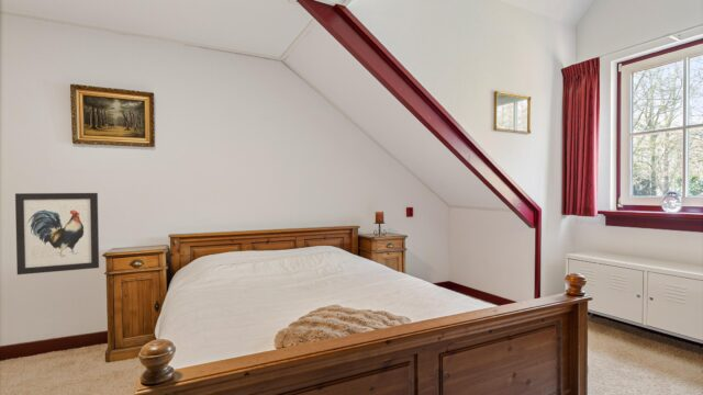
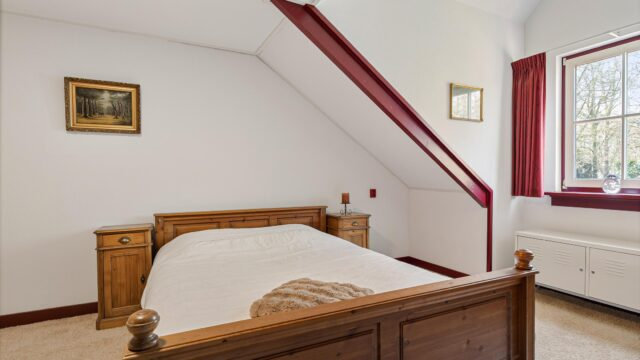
- wall art (58, 232)
